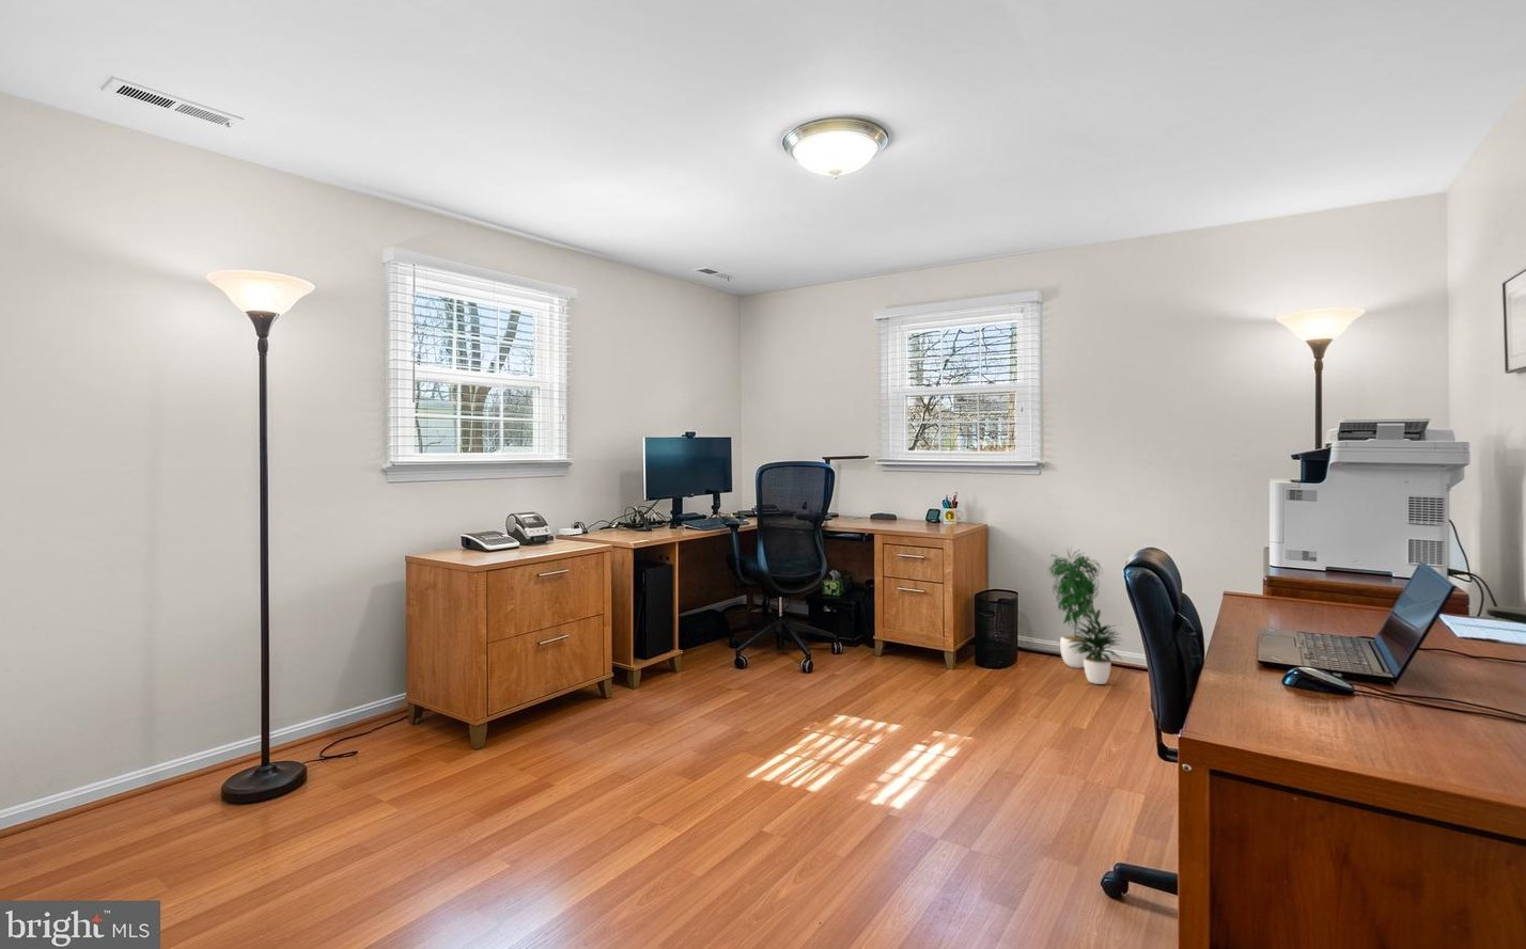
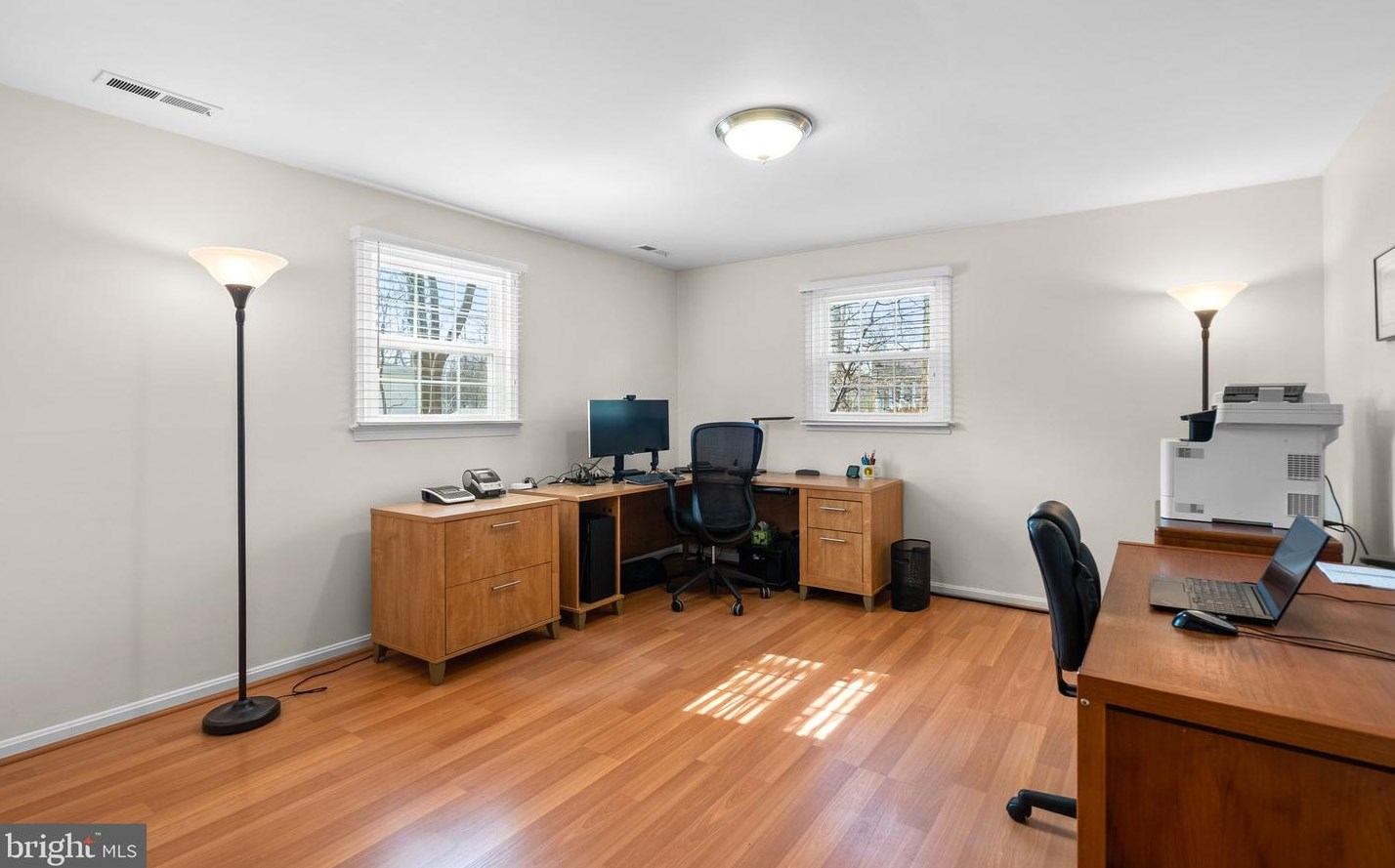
- potted plant (1083, 610)
